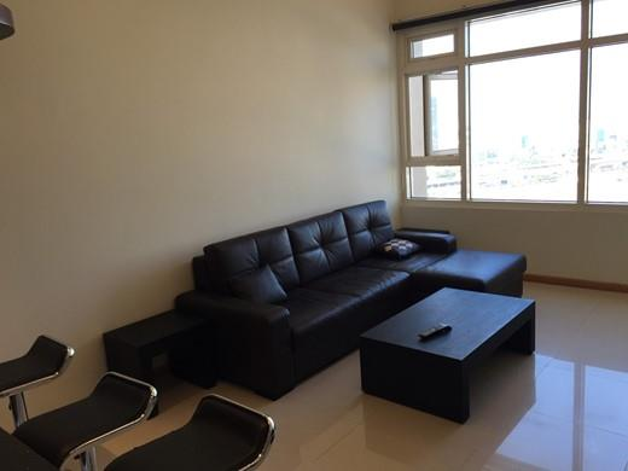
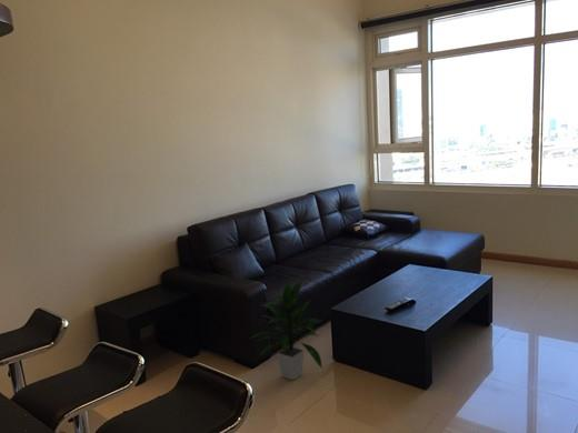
+ indoor plant (290, 331)
